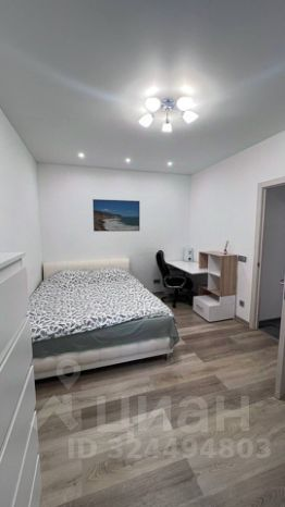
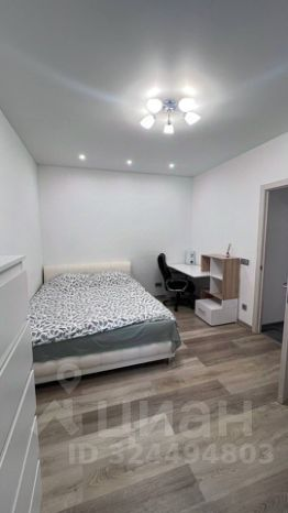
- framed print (116, 215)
